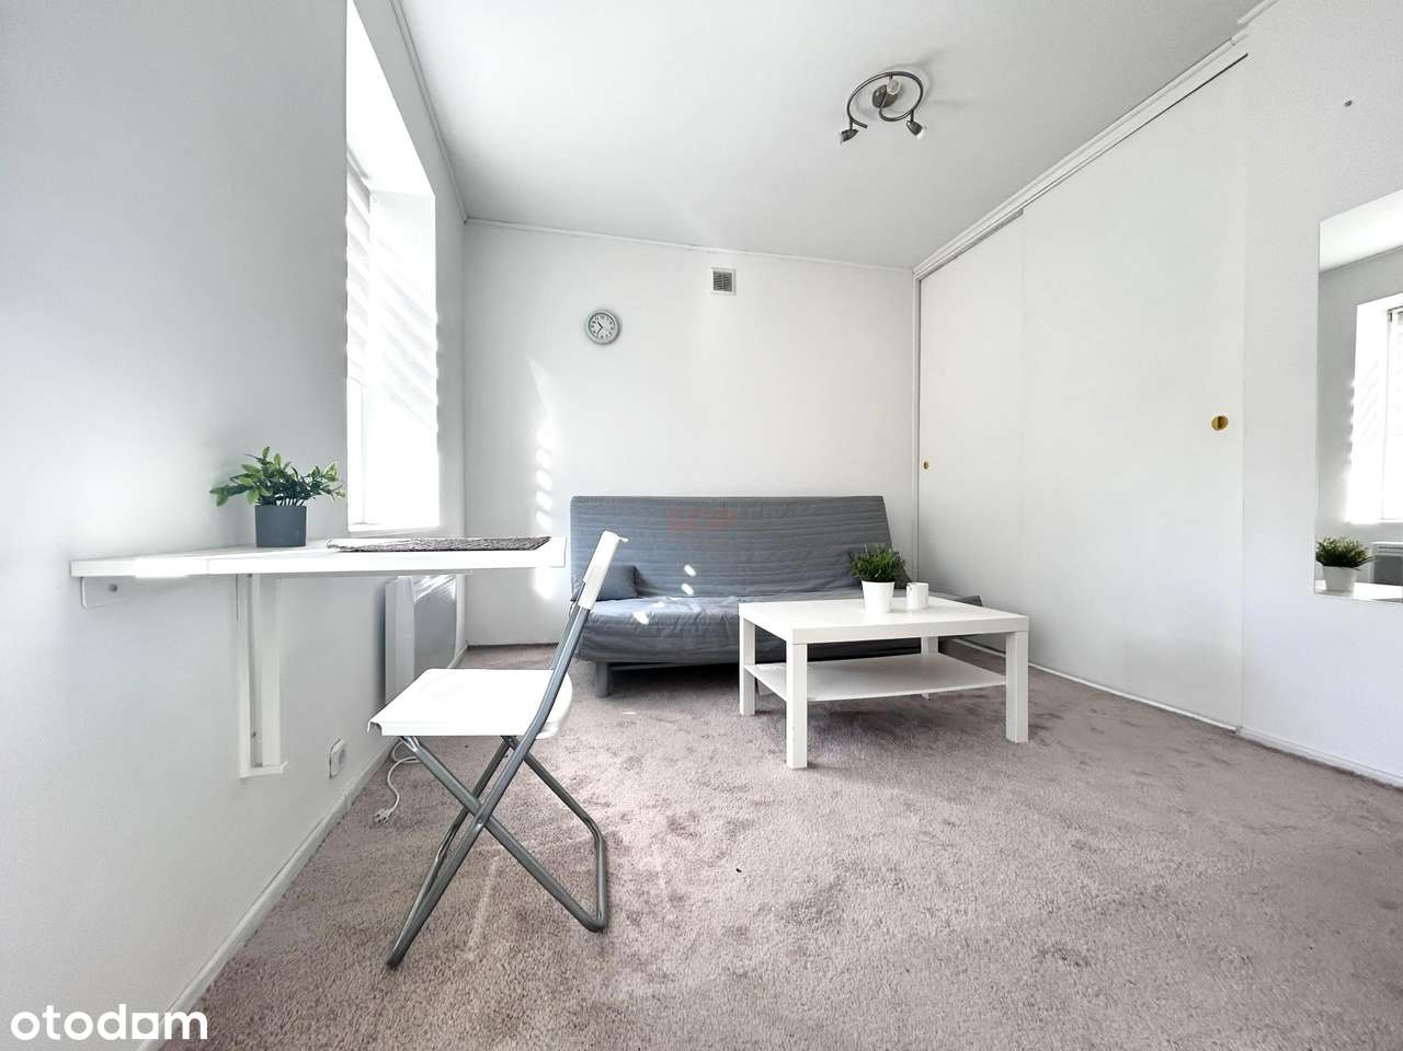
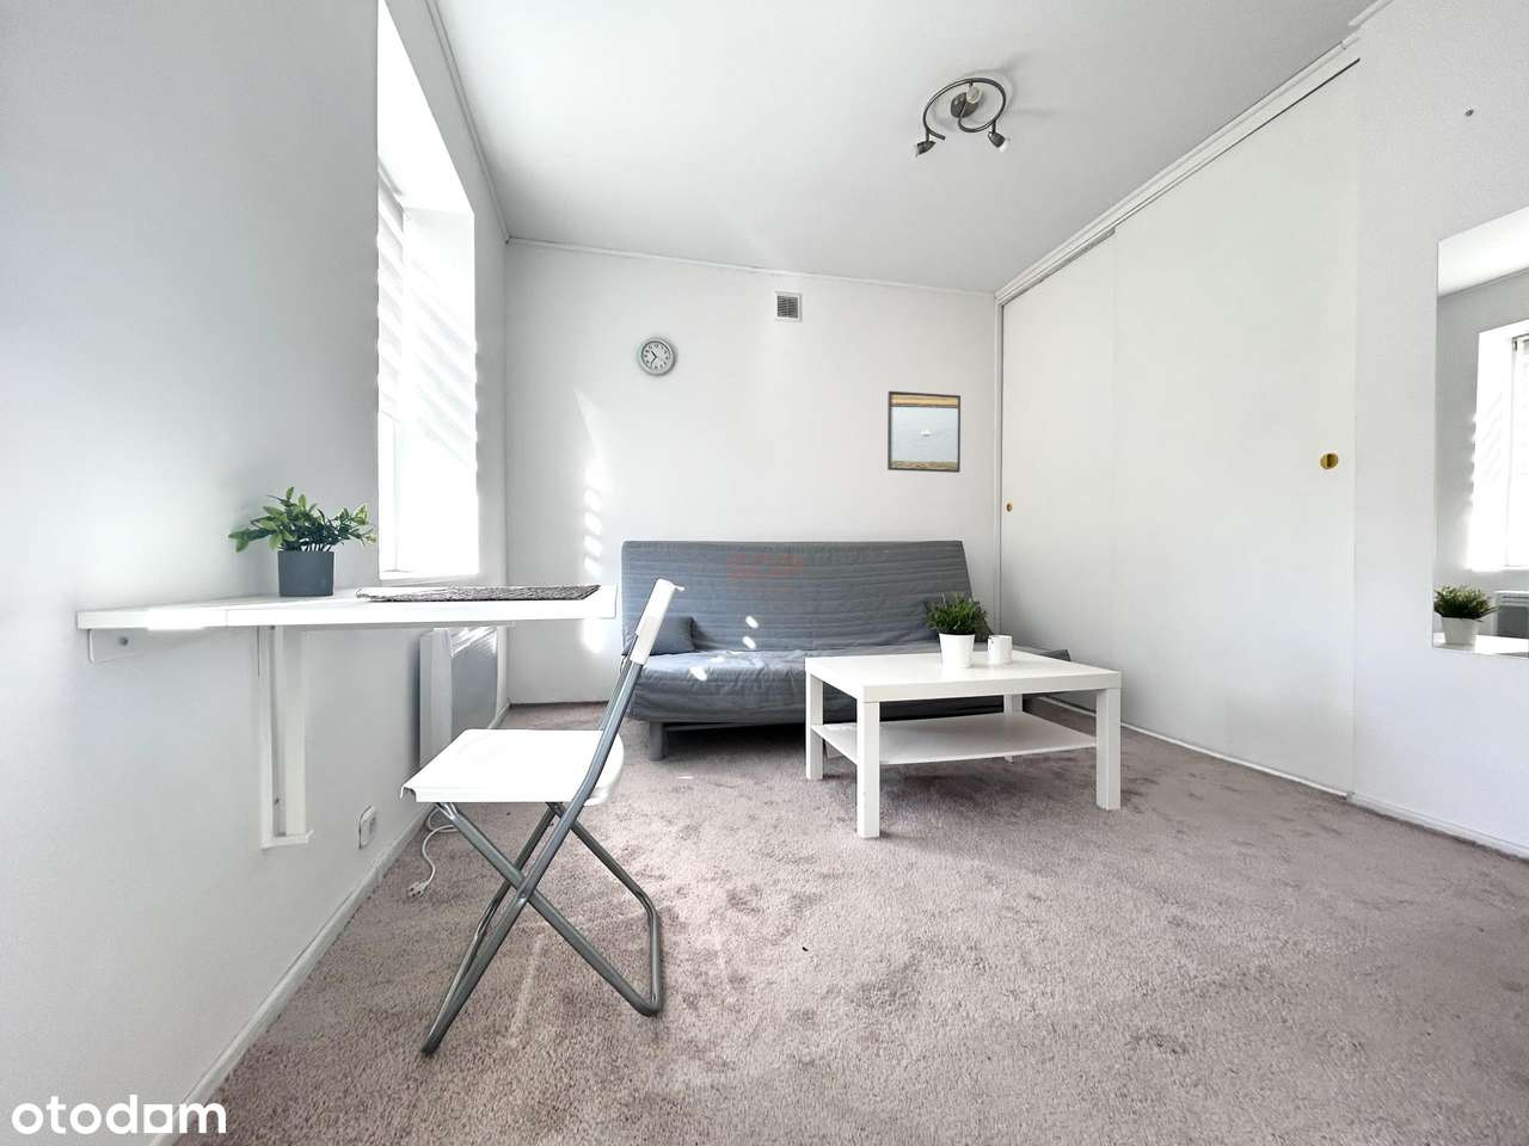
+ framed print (923, 432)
